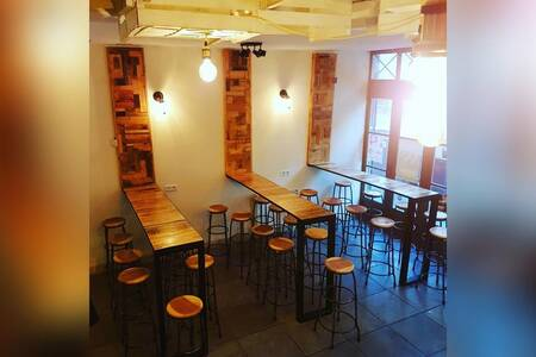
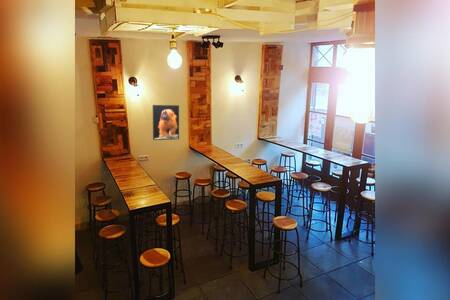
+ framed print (166, 122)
